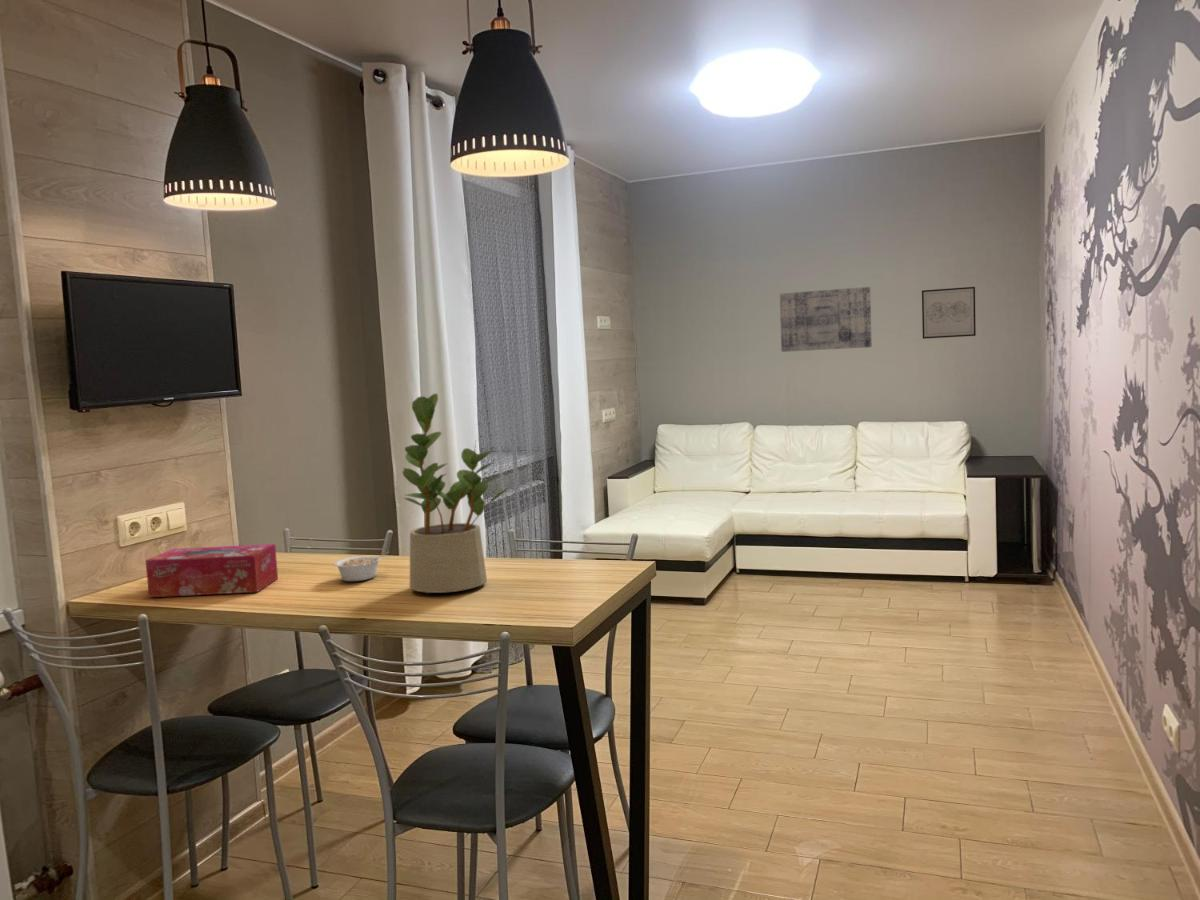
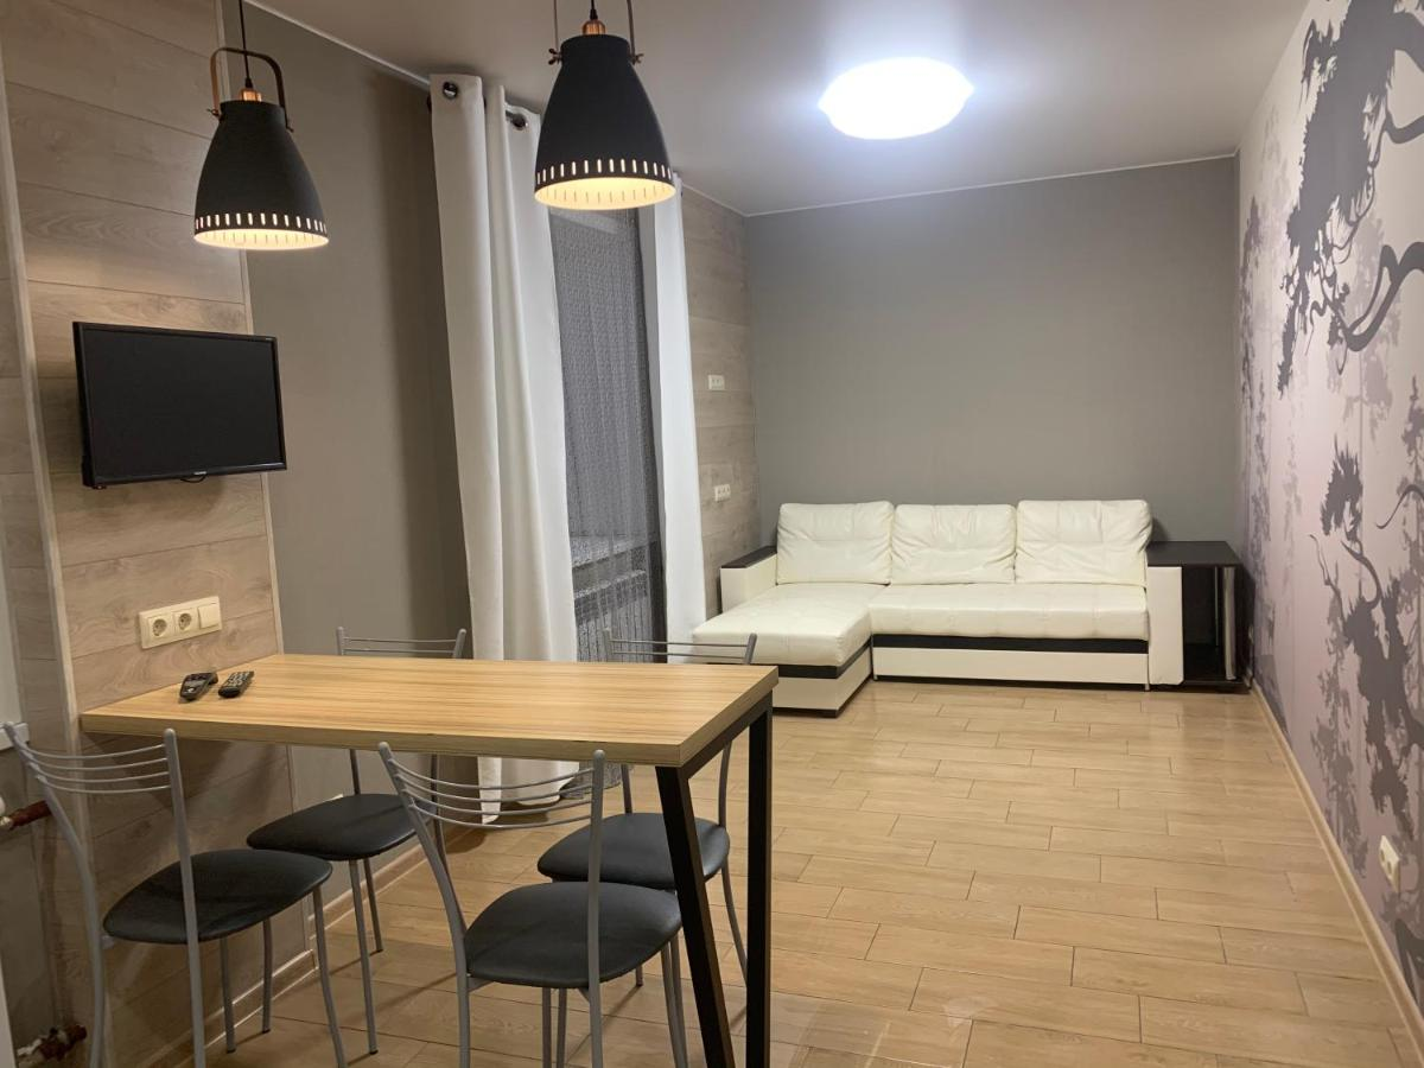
- legume (359, 566)
- wall art (948, 313)
- wall art (825, 320)
- potted plant (454, 490)
- tissue box (213, 569)
